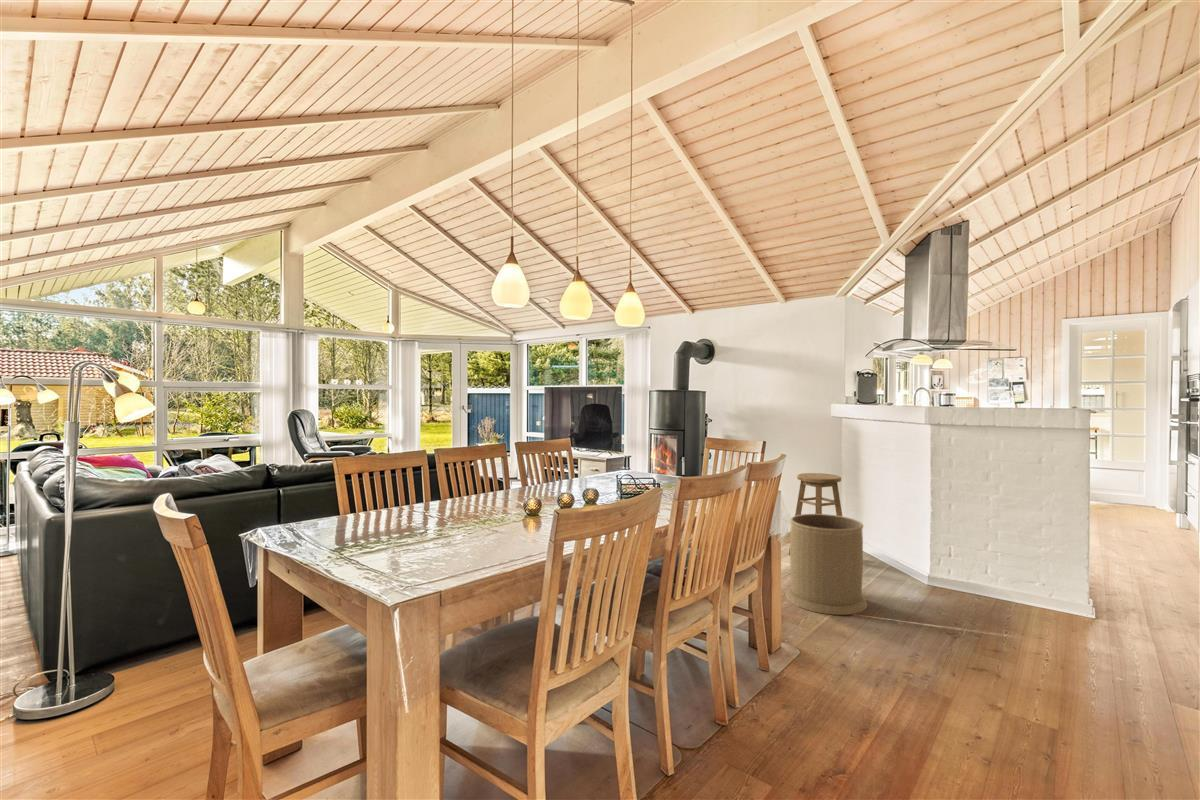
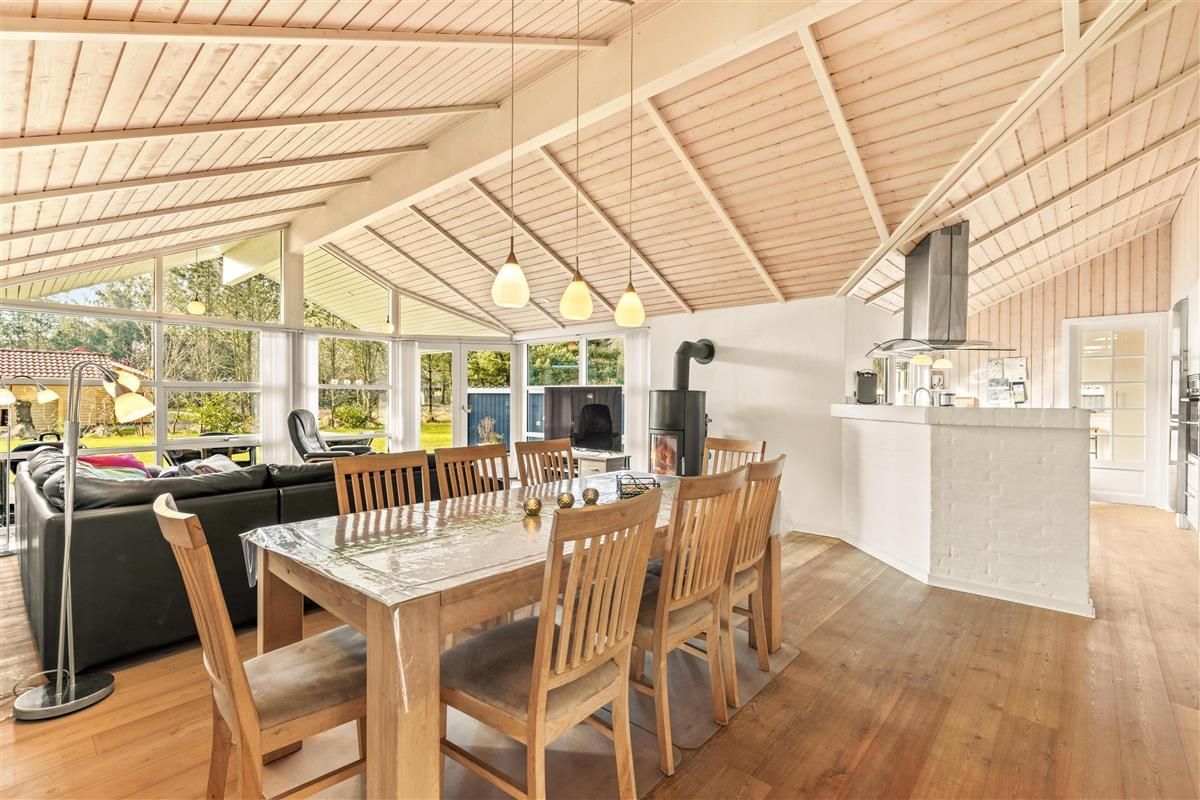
- trash can (825, 560)
- bar stool (818, 513)
